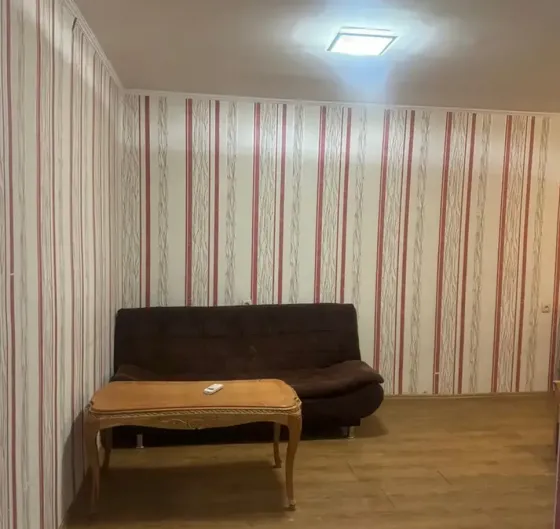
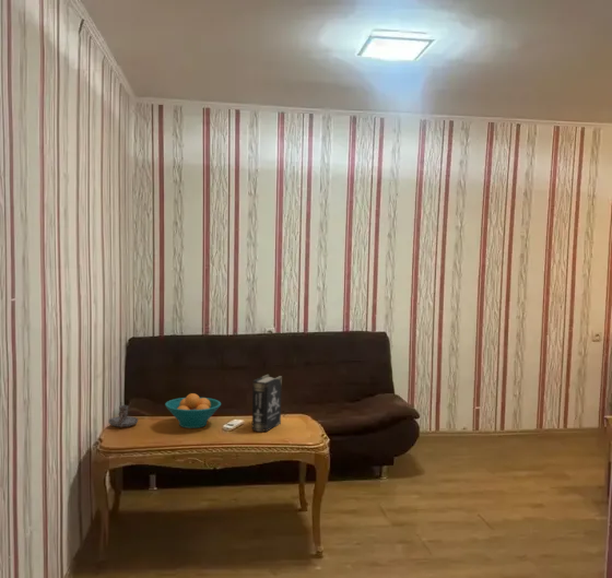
+ book (267, 402)
+ fruit bowl (192, 409)
+ candle holder (122, 416)
